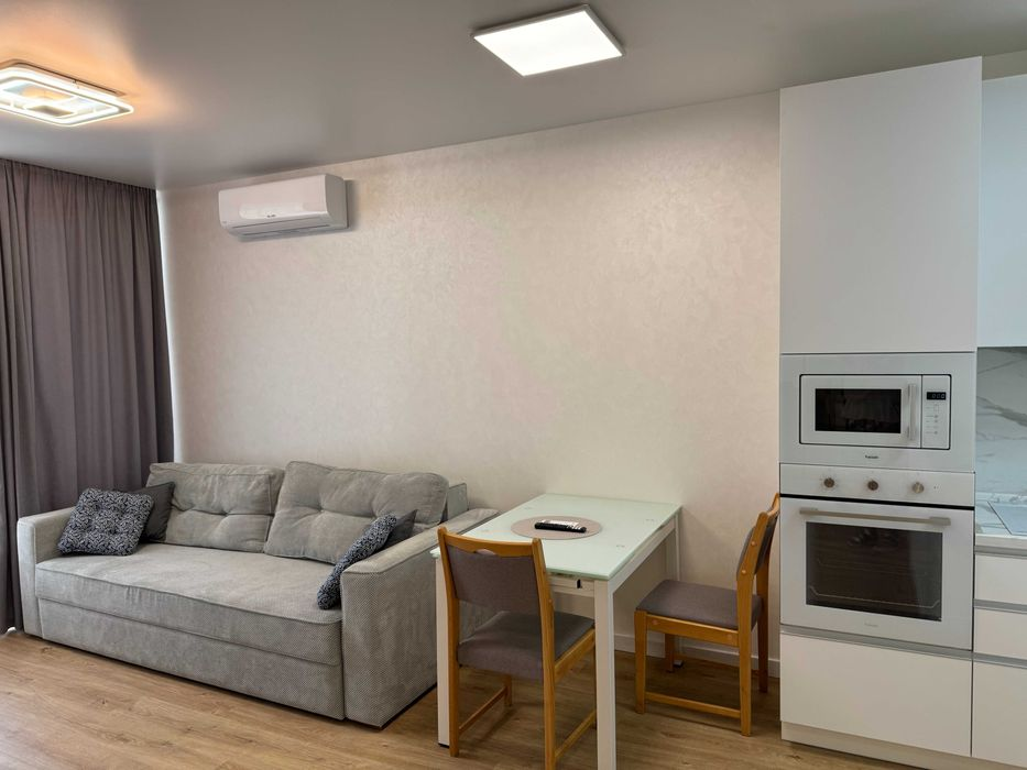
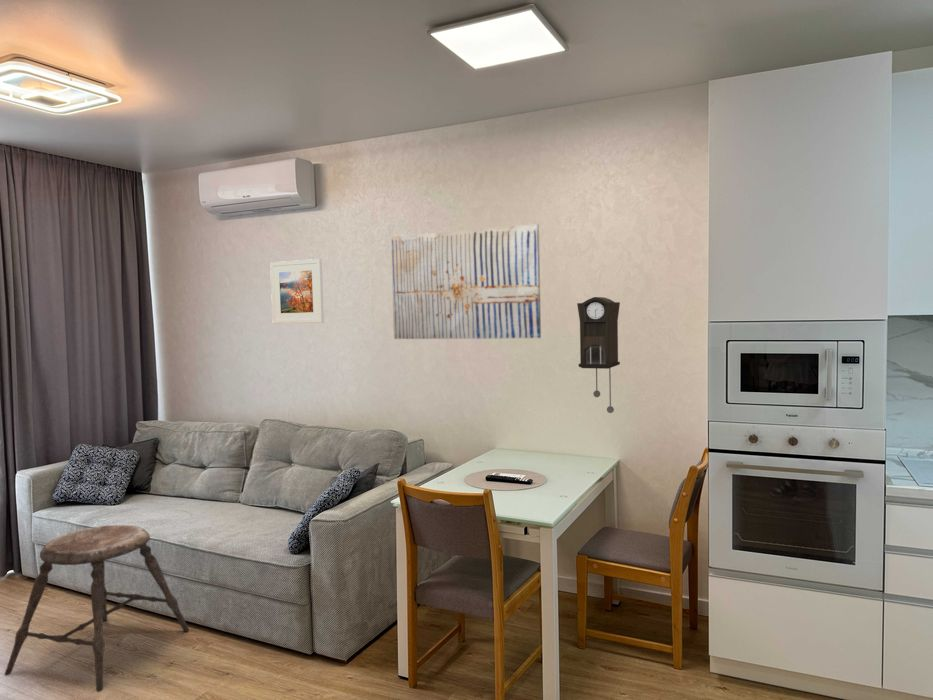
+ stool (99, 594)
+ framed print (296, 292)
+ pendulum clock (599, 356)
+ wall art (462, 285)
